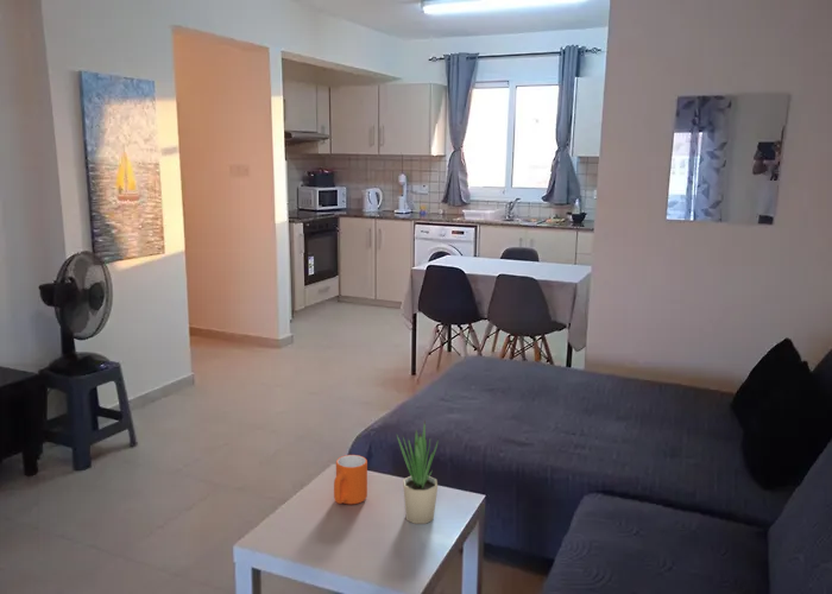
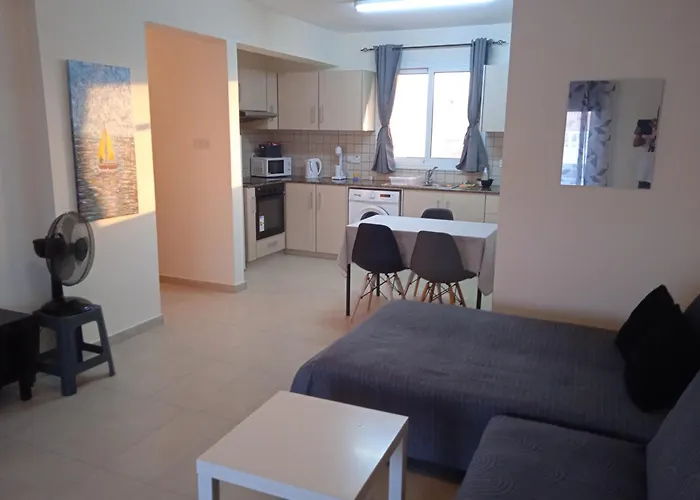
- mug (351, 481)
- potted plant (417, 468)
